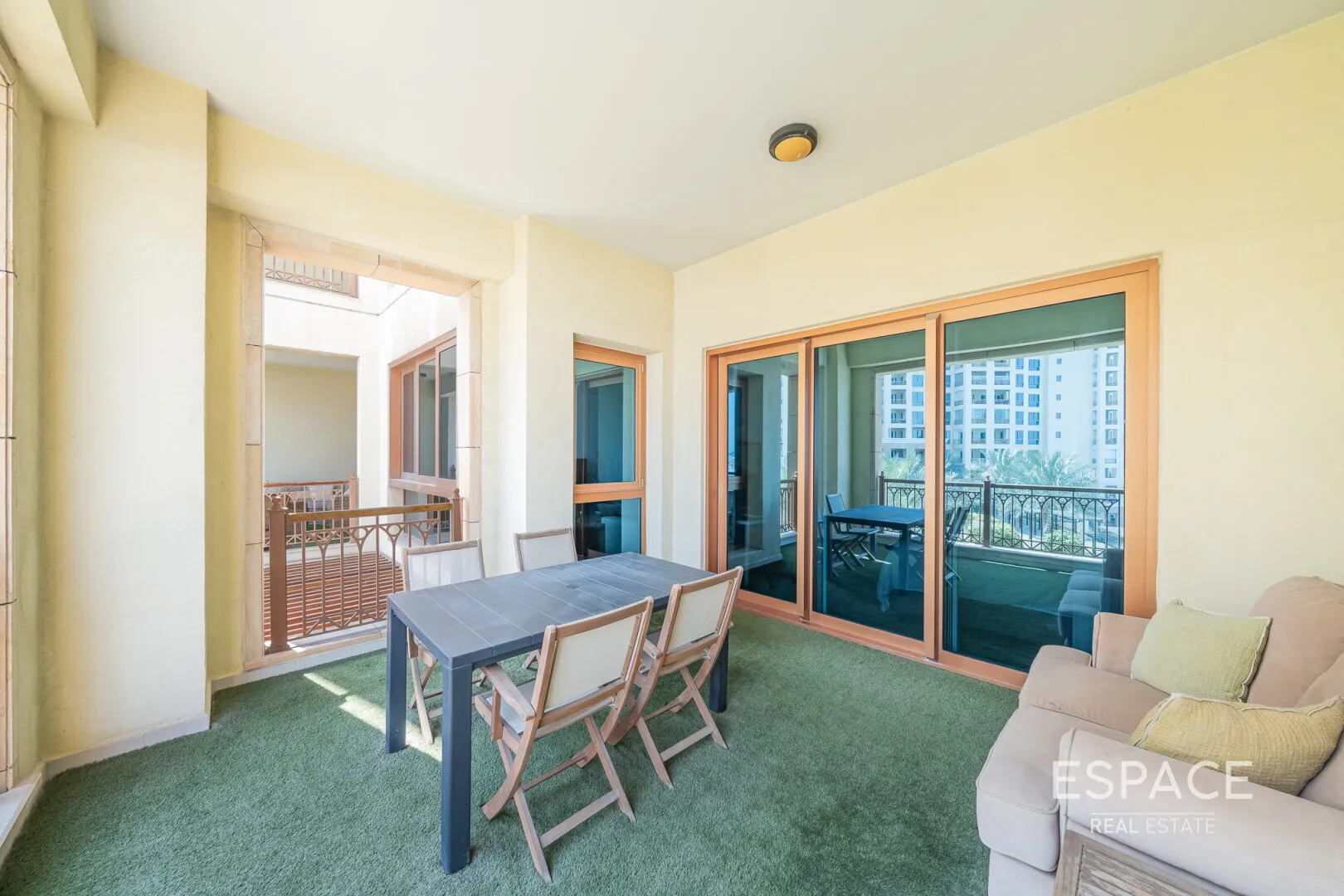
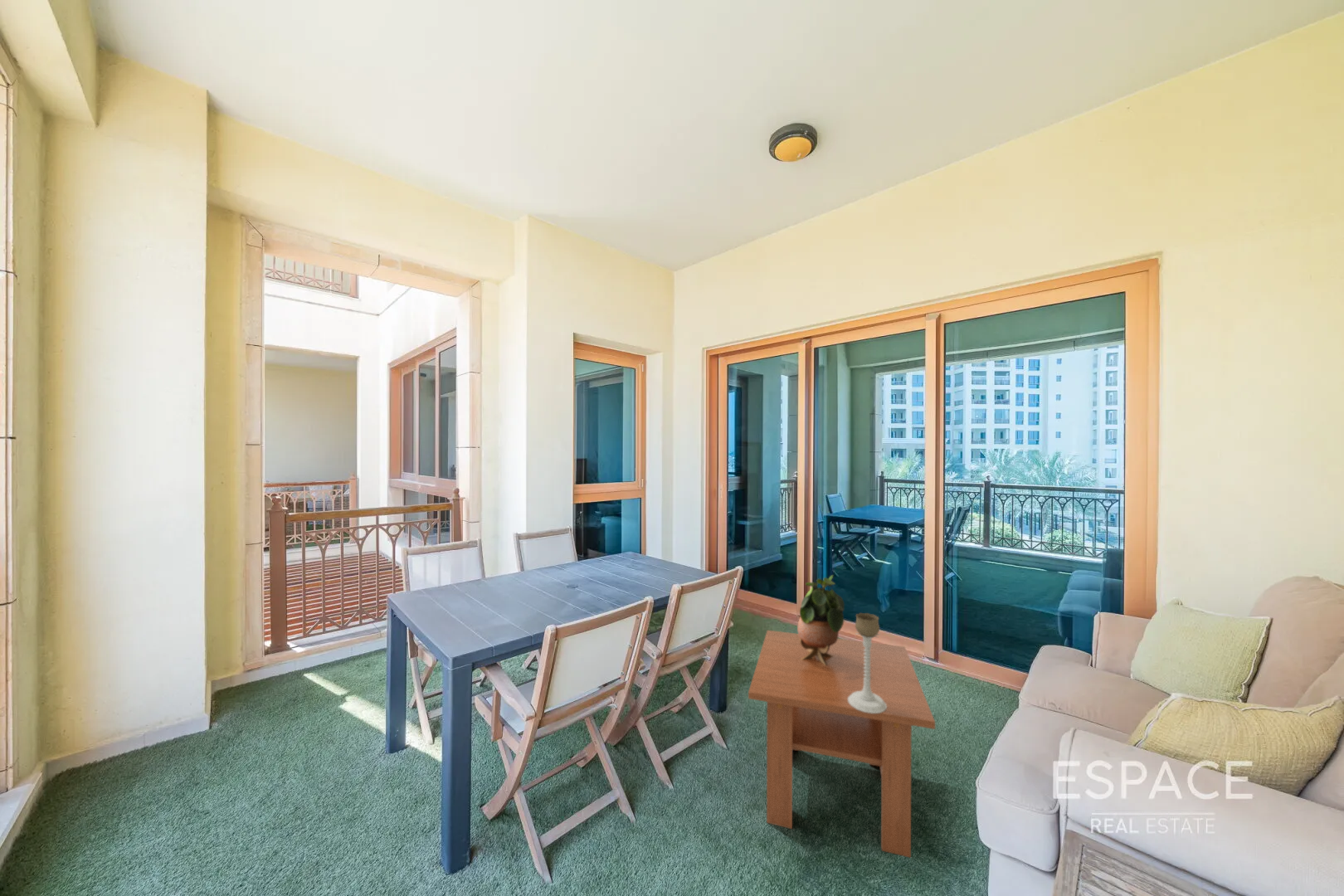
+ potted plant (821, 616)
+ candle holder (867, 659)
+ coffee table (834, 729)
